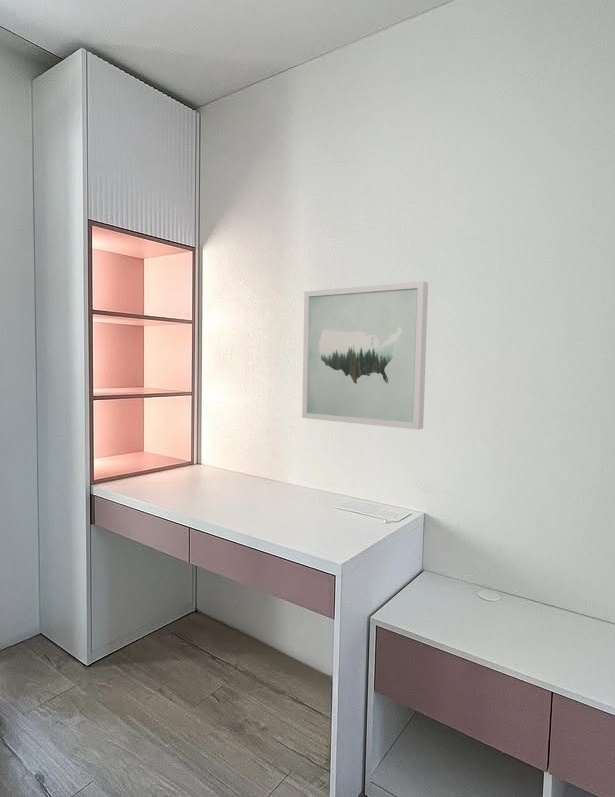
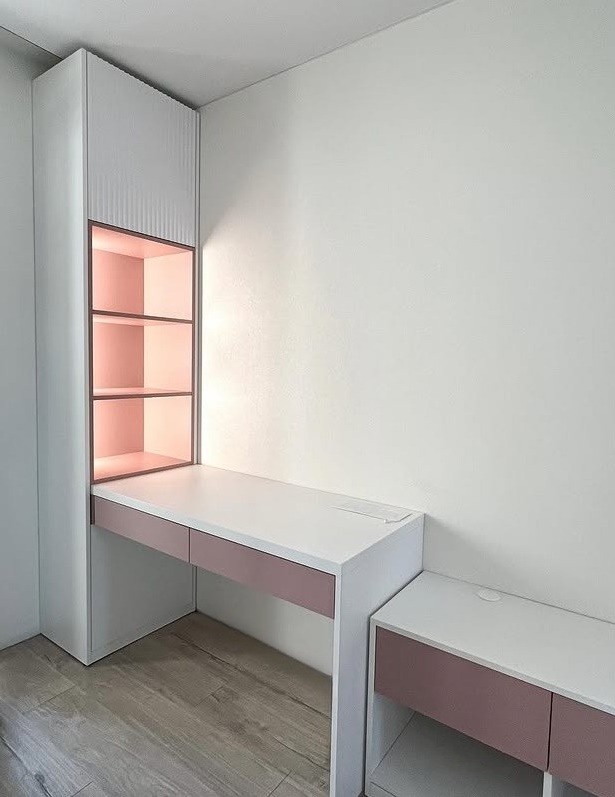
- wall art (360, 355)
